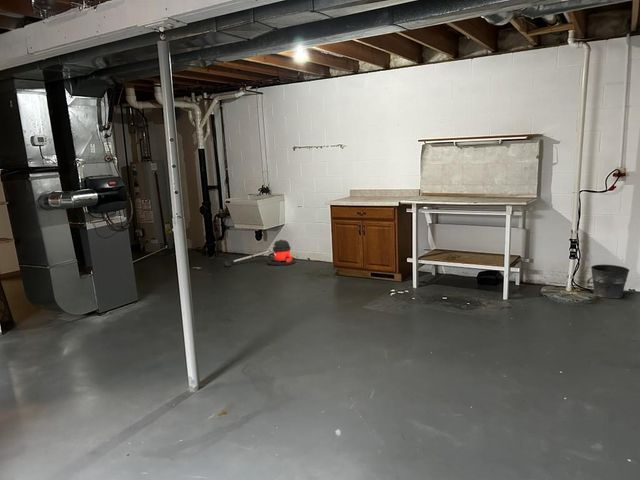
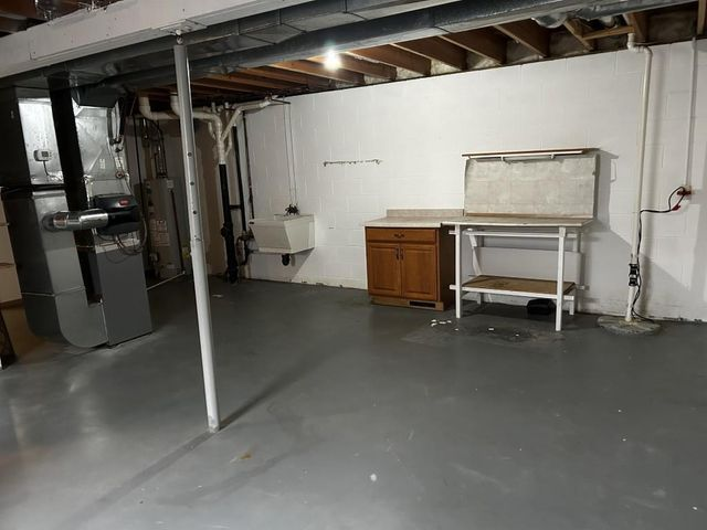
- bucket (607, 281)
- vacuum cleaner (259, 253)
